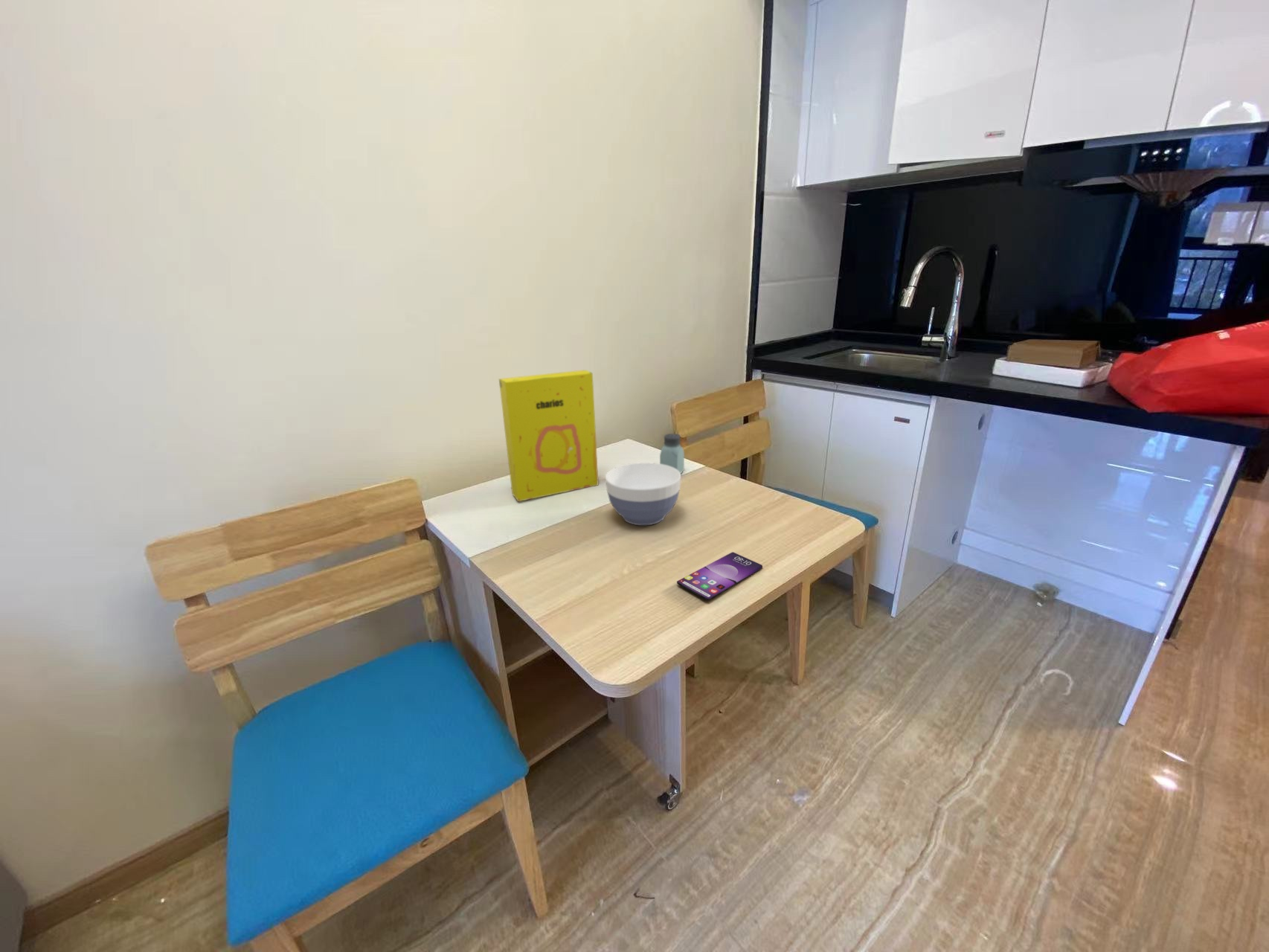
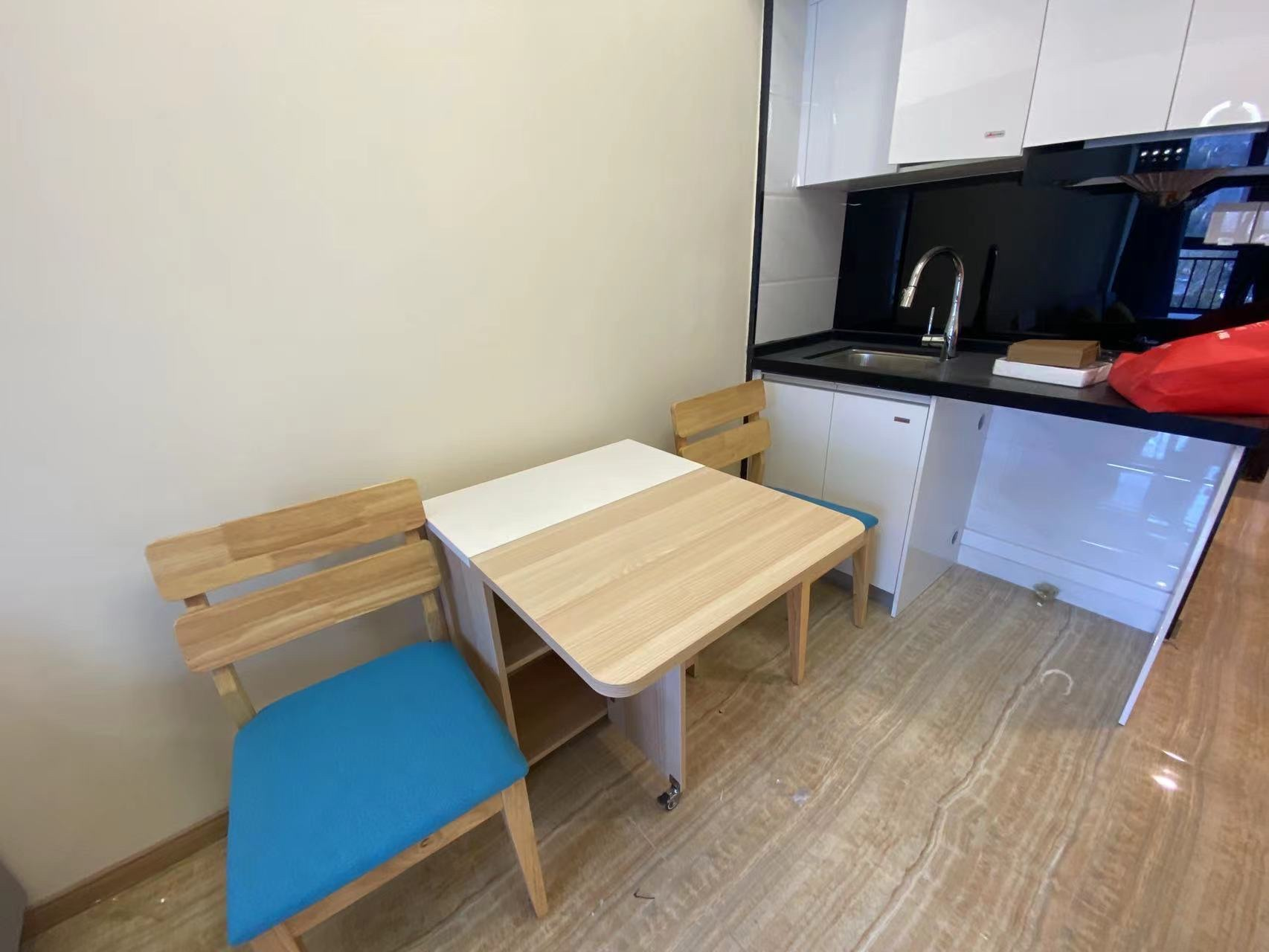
- cereal box (551, 434)
- saltshaker (672, 454)
- bowl (643, 495)
- smartphone (720, 574)
